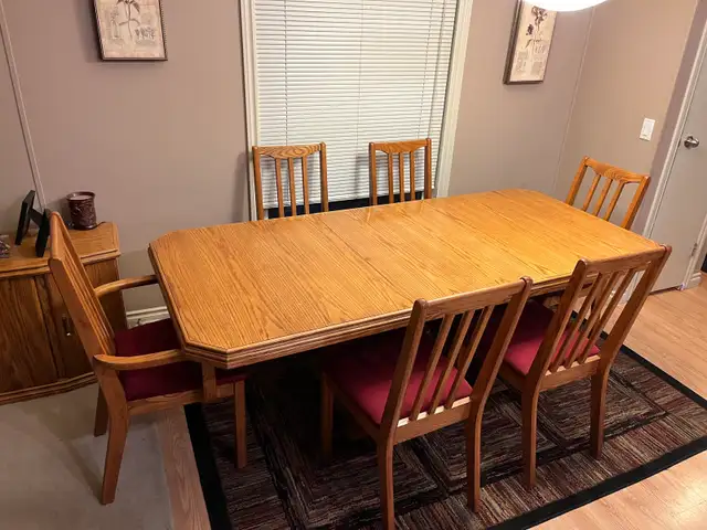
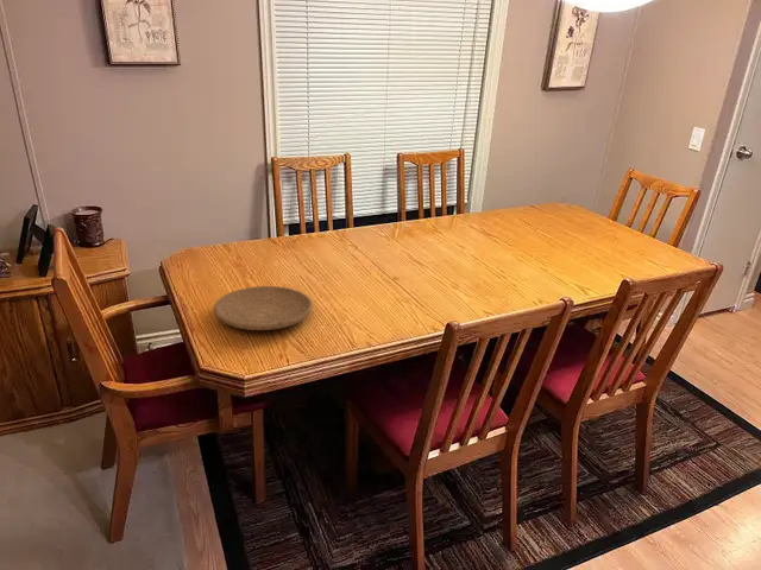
+ plate (264, 310)
